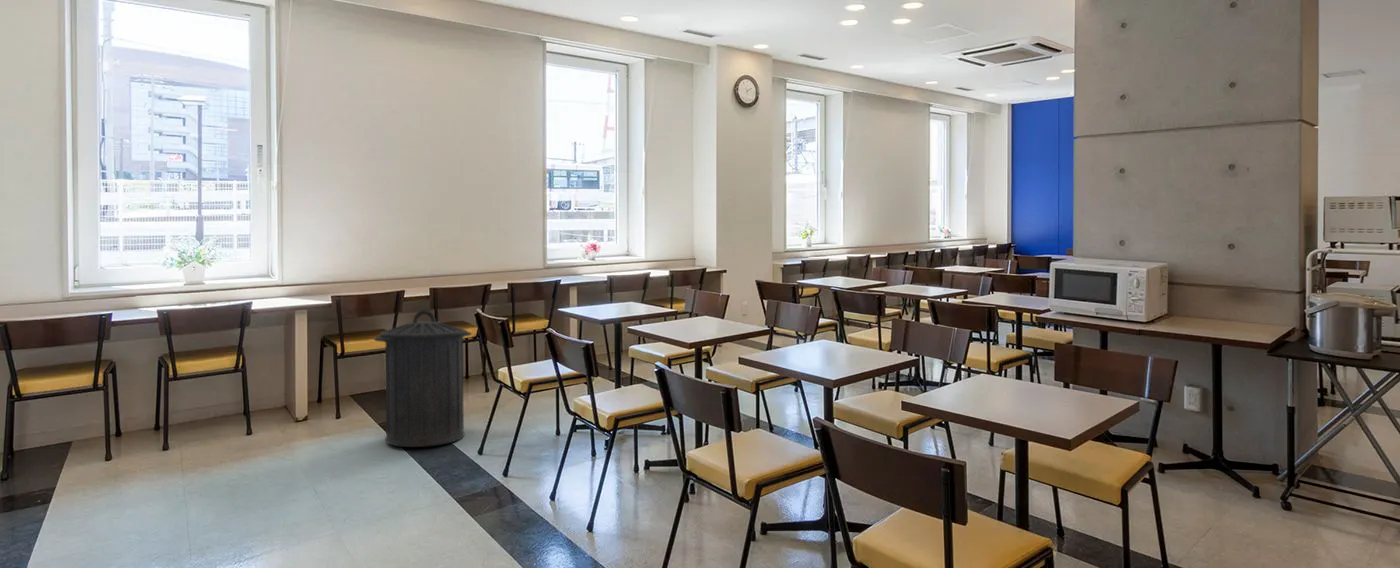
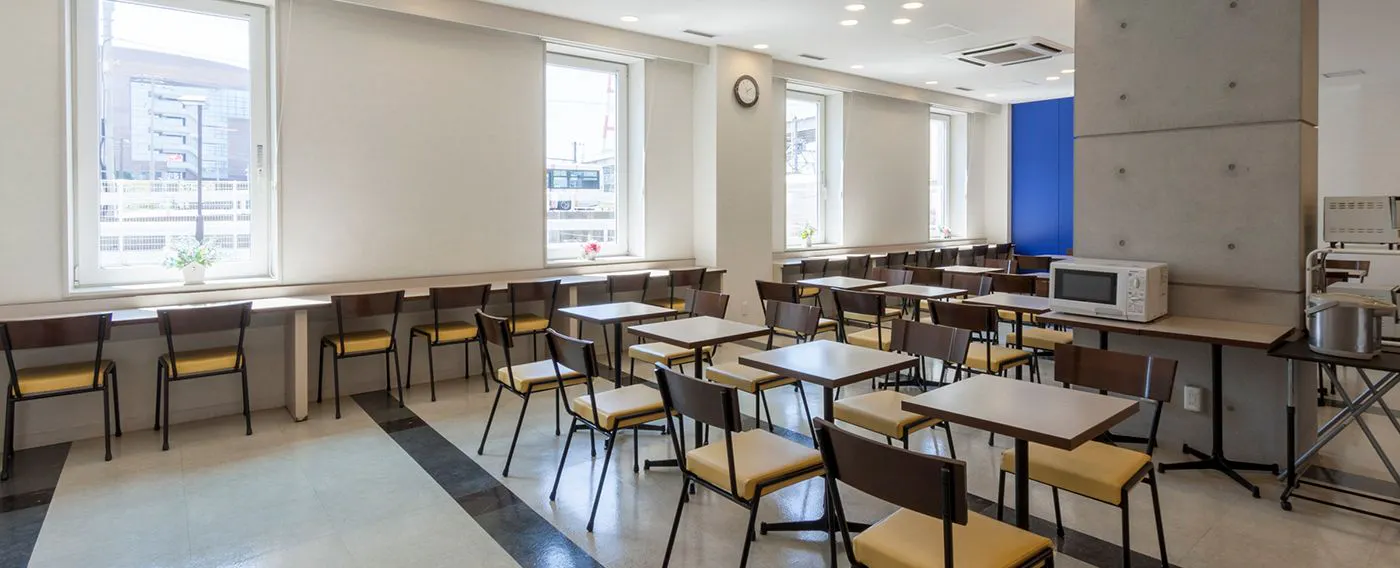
- trash can (425, 374)
